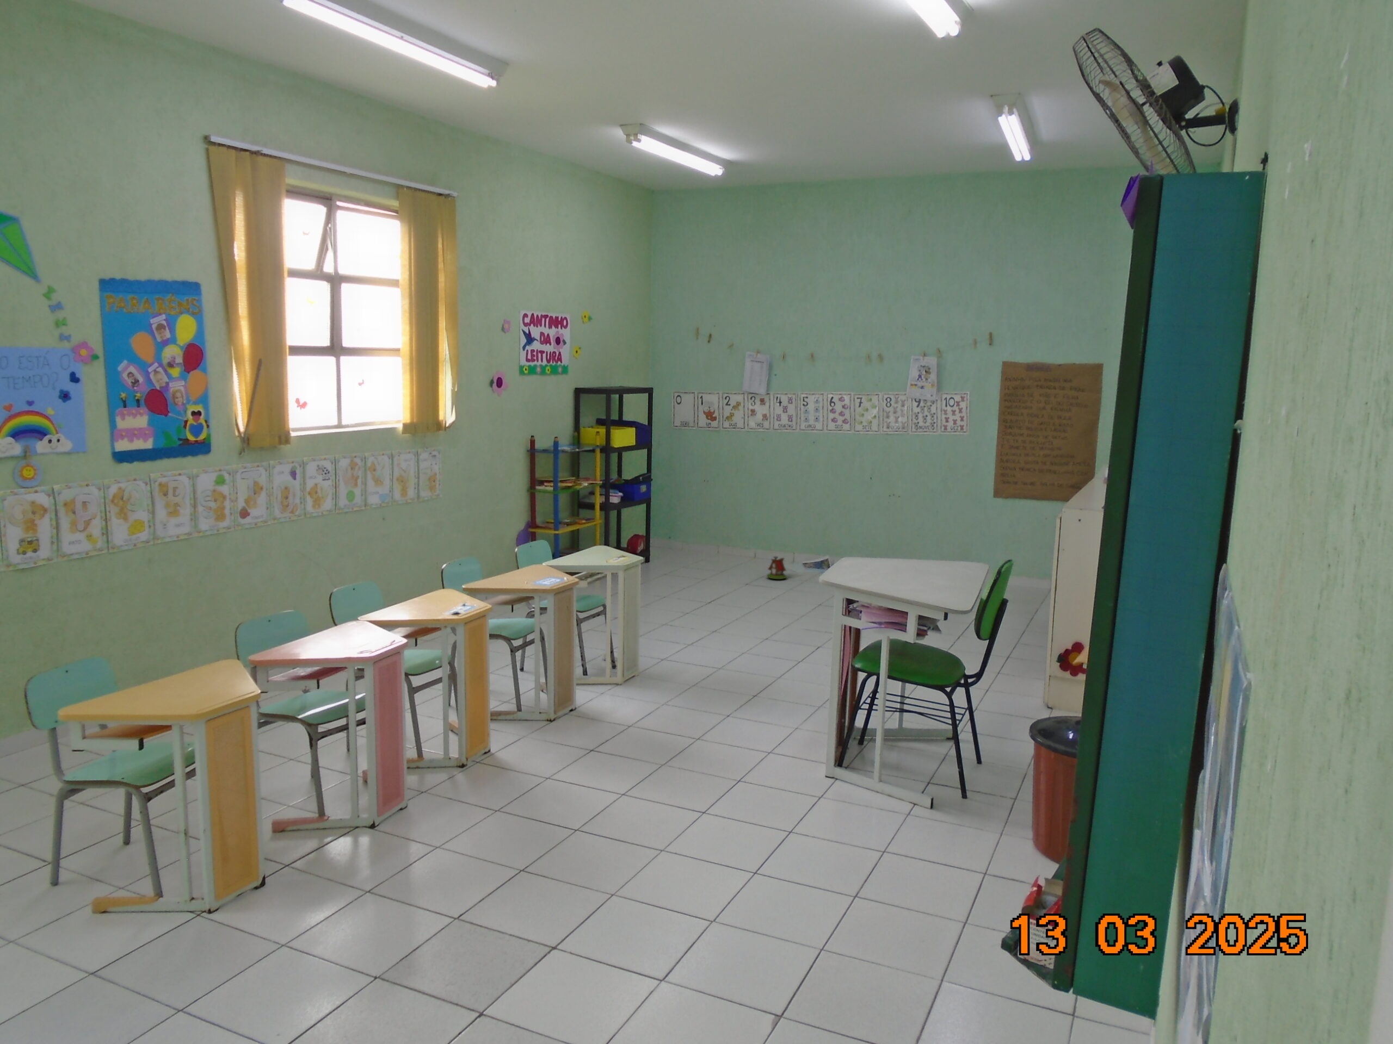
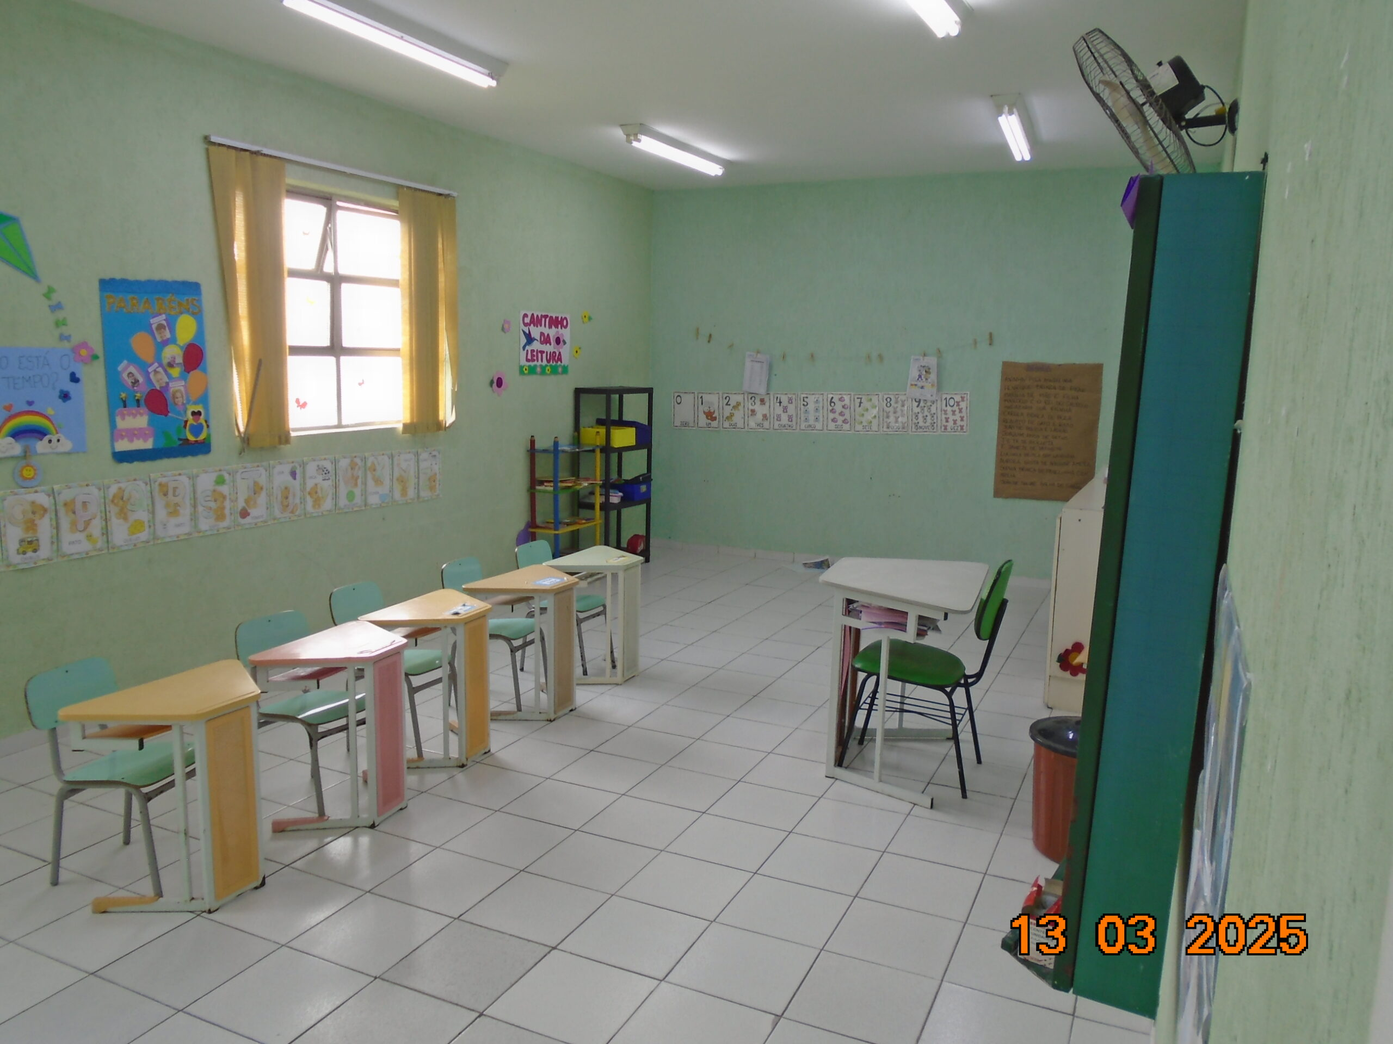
- toy house (777, 568)
